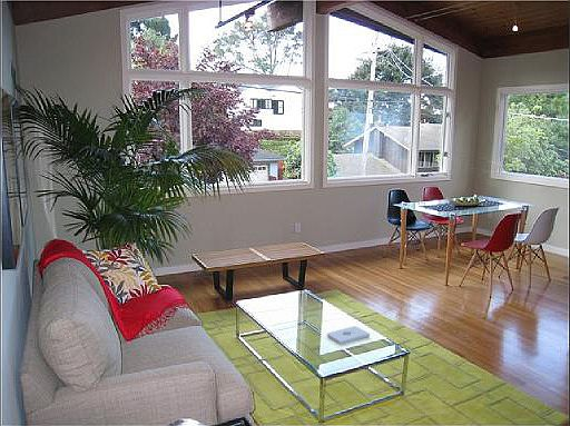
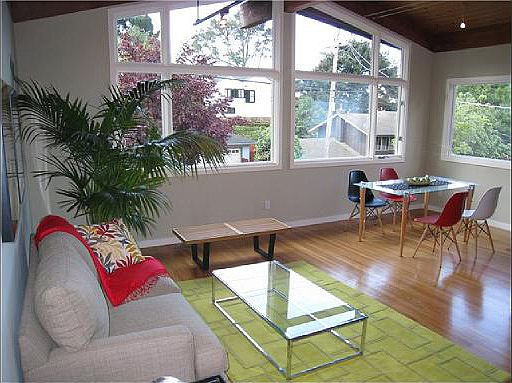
- notepad (347, 335)
